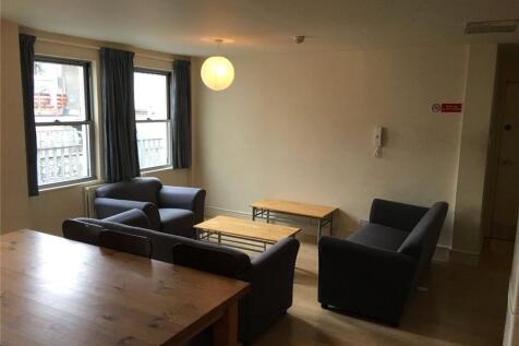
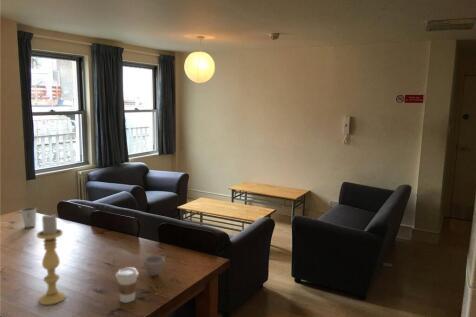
+ dixie cup (29, 217)
+ candle holder (50, 256)
+ cup (152, 265)
+ coffee cup (127, 284)
